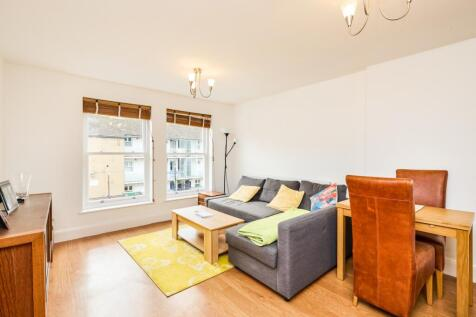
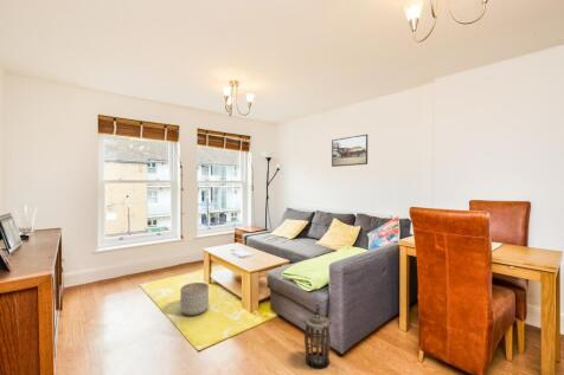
+ planter (194, 298)
+ lantern (316, 332)
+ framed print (348, 151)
